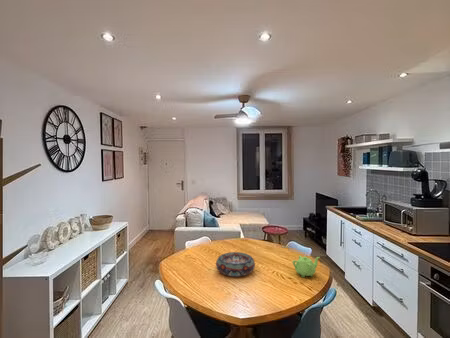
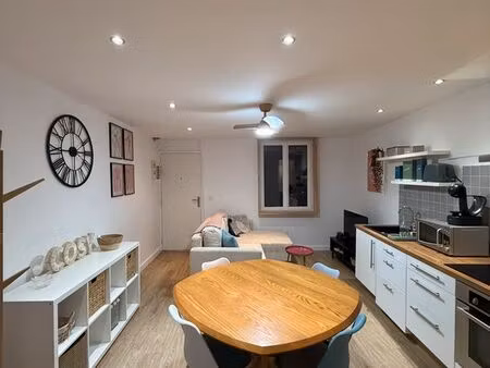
- teapot (306, 265)
- decorative bowl (235, 263)
